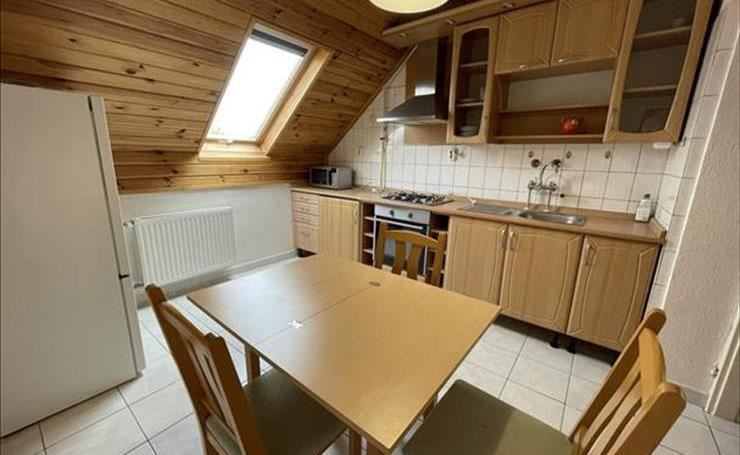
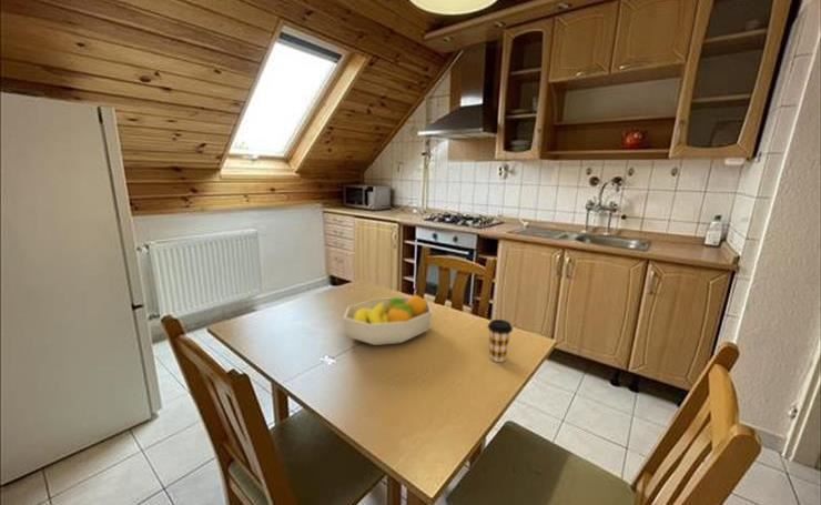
+ fruit bowl (388, 315)
+ coffee cup (498, 341)
